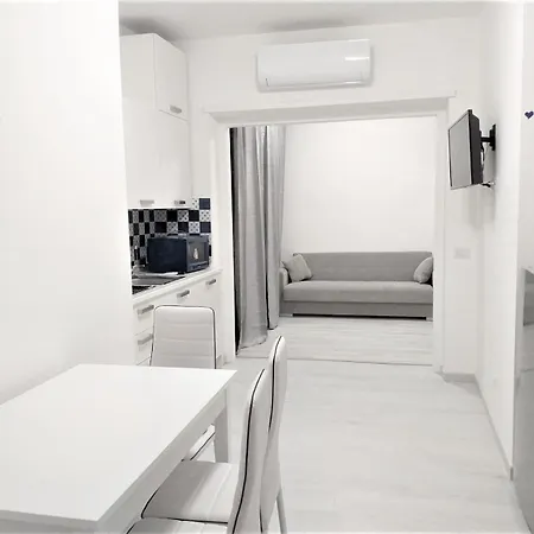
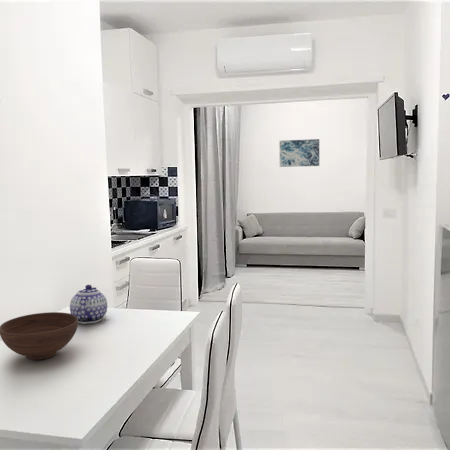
+ wall art (299, 153)
+ bowl (40, 339)
+ teapot (88, 302)
